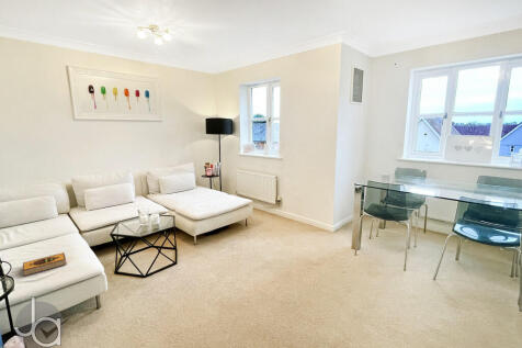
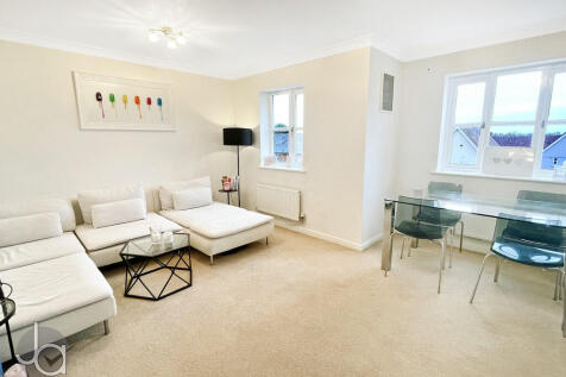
- hardback book (45, 262)
